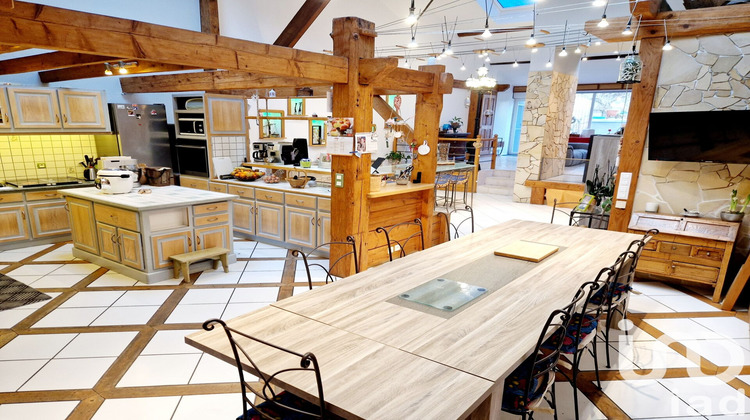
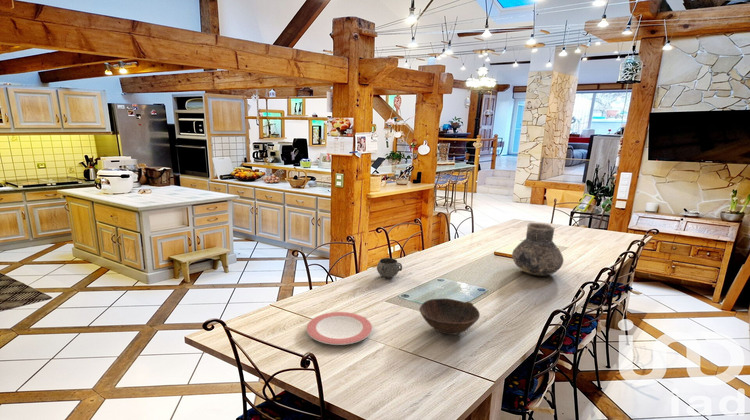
+ plate (339, 328)
+ vase (538, 249)
+ decorative bowl (388, 268)
+ bowl (448, 318)
